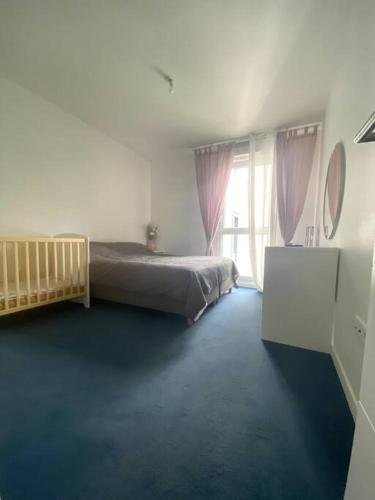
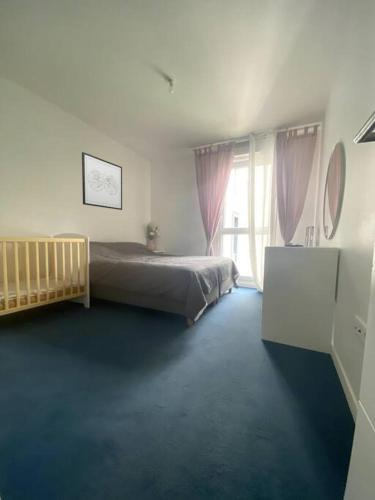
+ wall art (104, 184)
